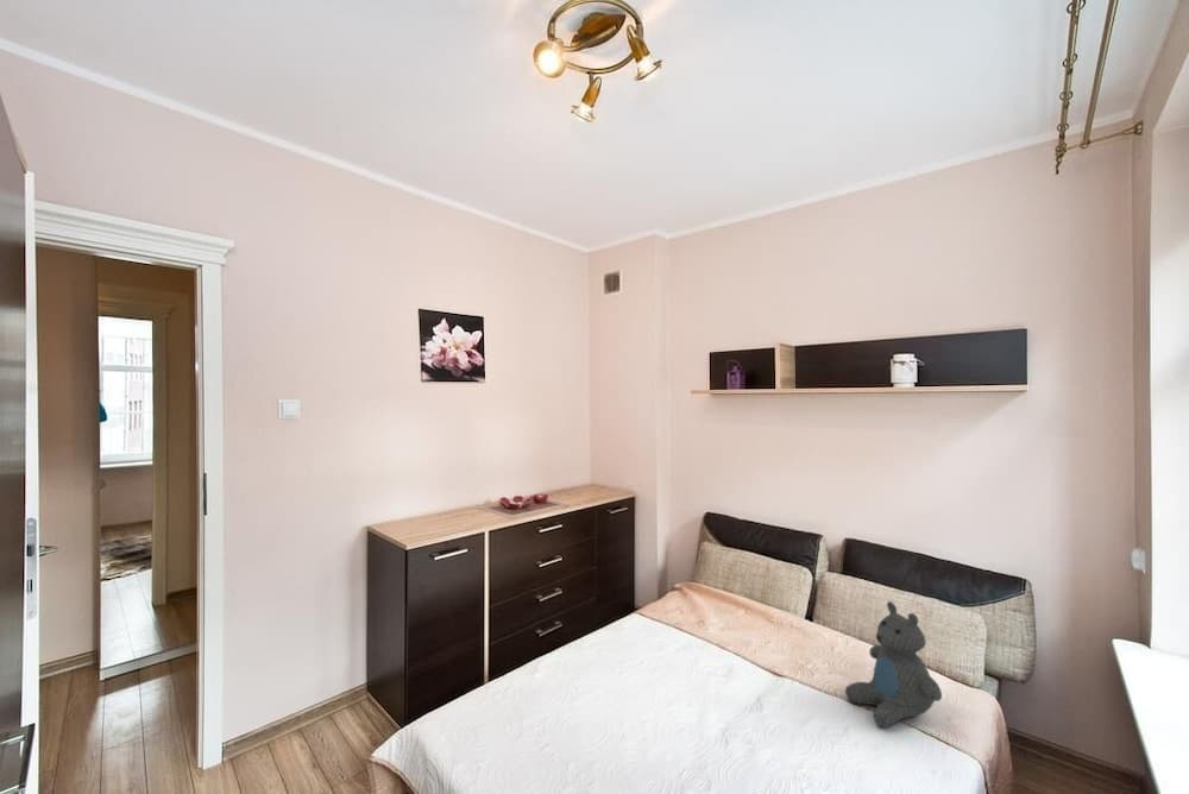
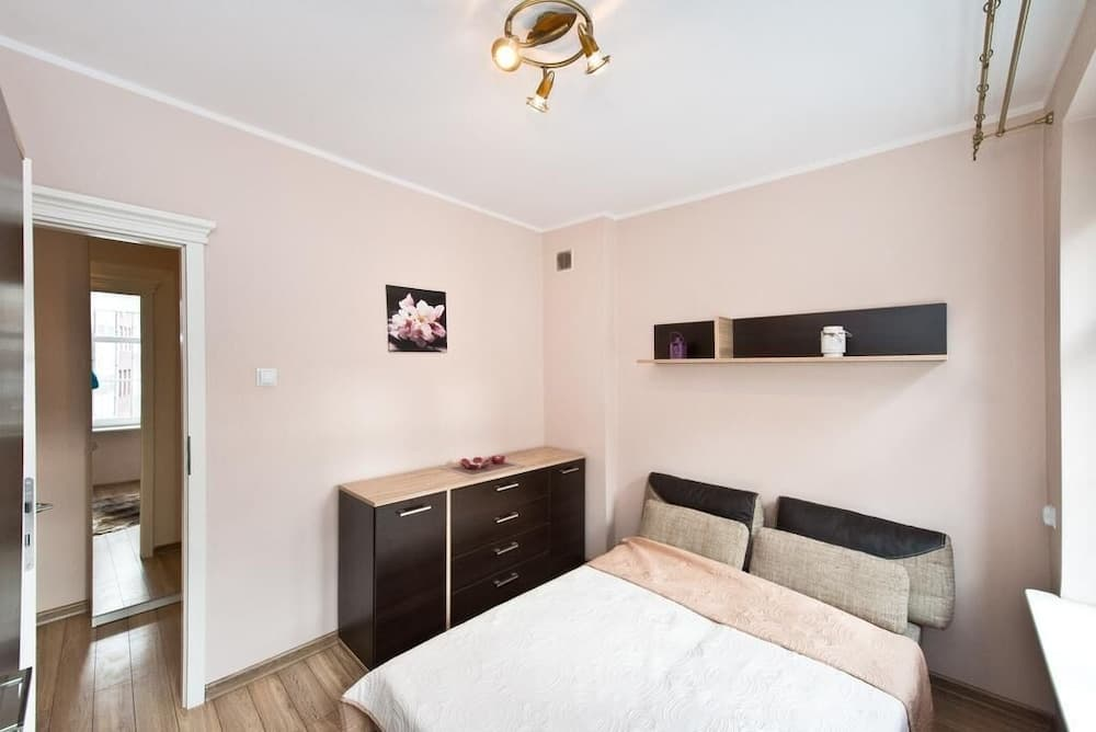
- teddy bear (888, 660)
